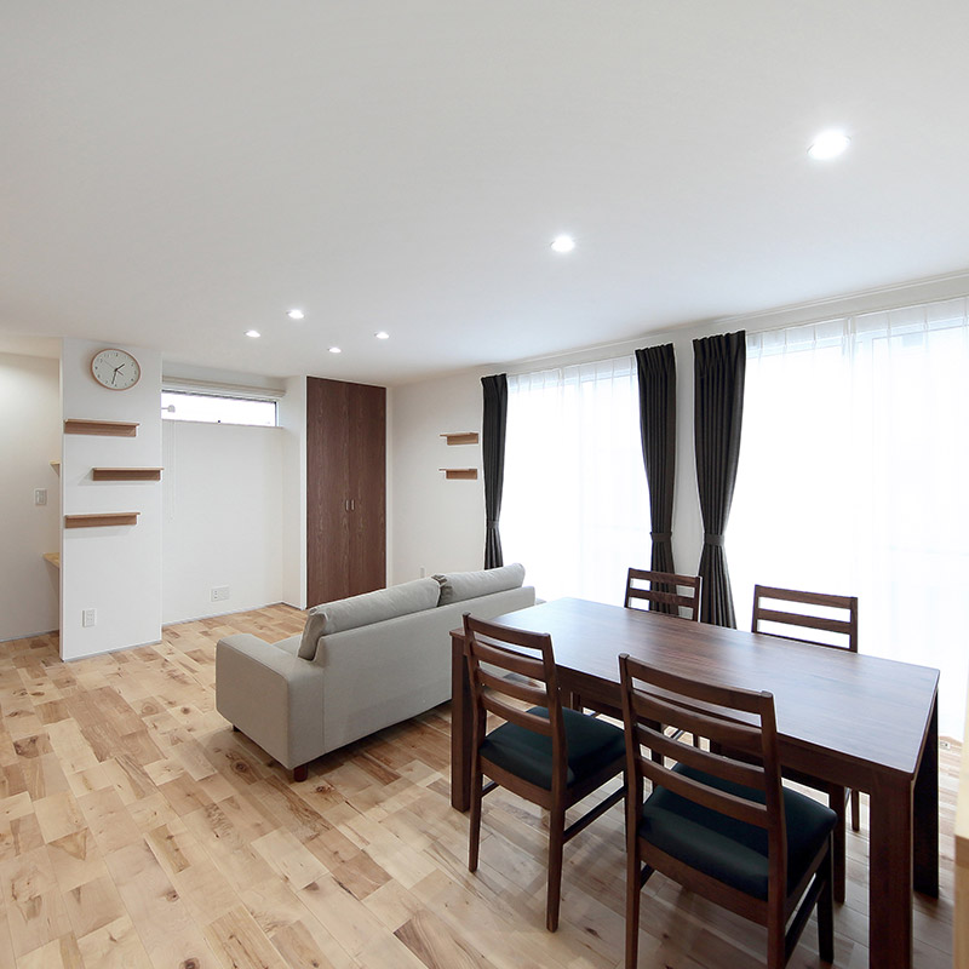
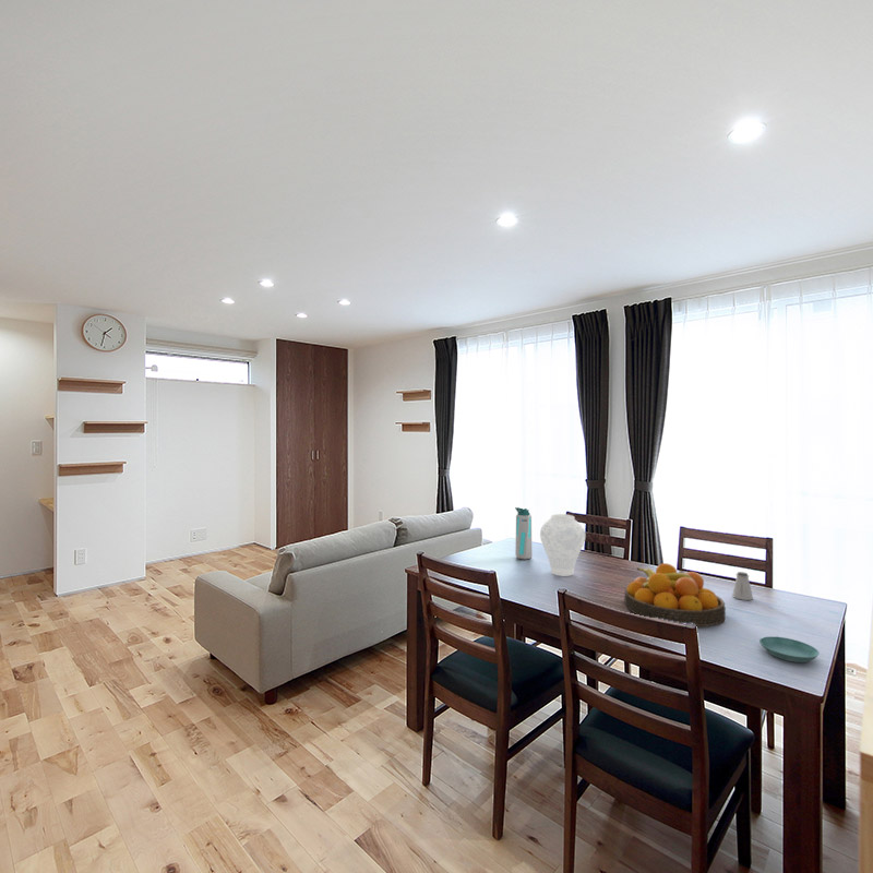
+ vase (562, 543)
+ saltshaker (742, 585)
+ saucer (788, 650)
+ water bottle (523, 533)
+ fruit bowl (672, 589)
